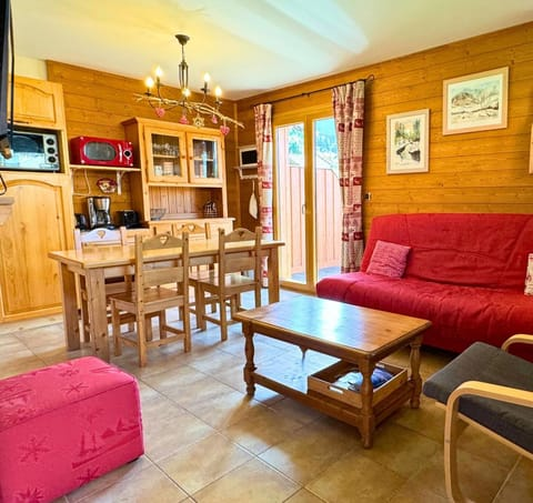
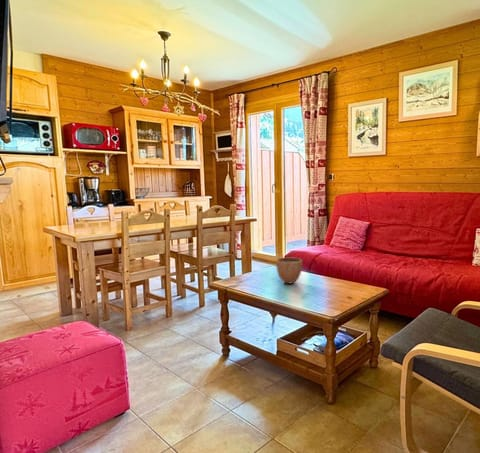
+ decorative bowl (289, 271)
